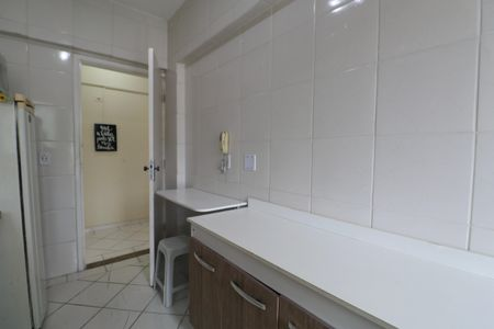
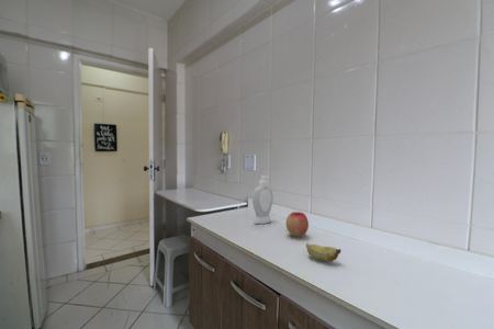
+ apple (296, 224)
+ soap bottle (263, 198)
+ banana (321, 252)
